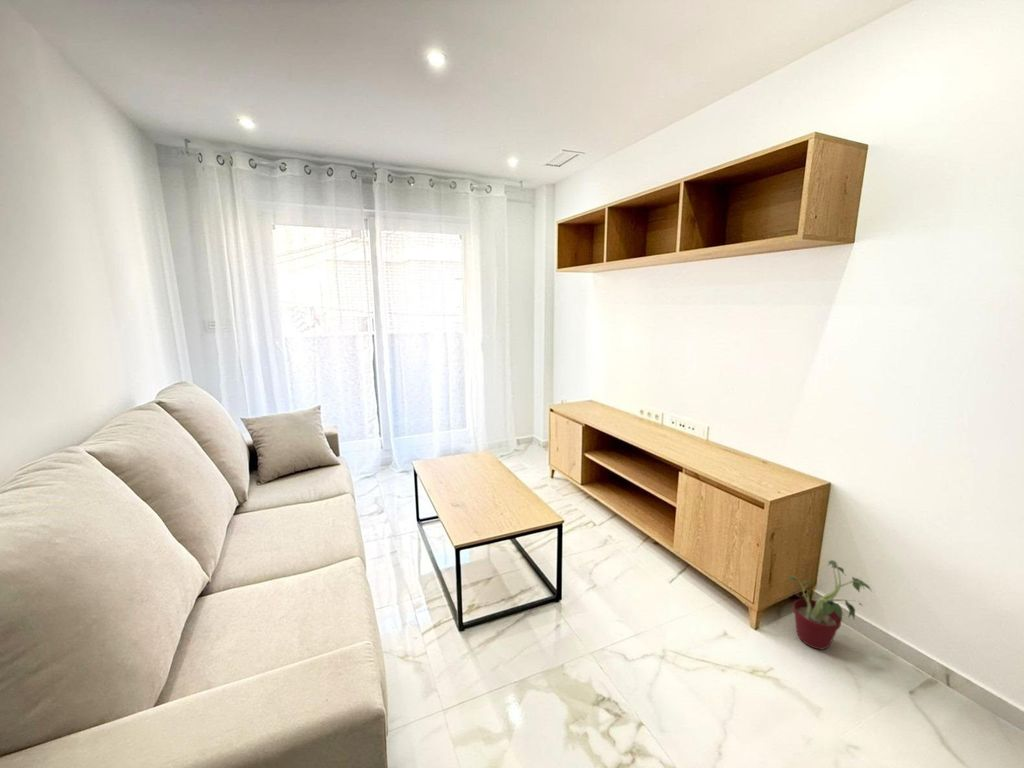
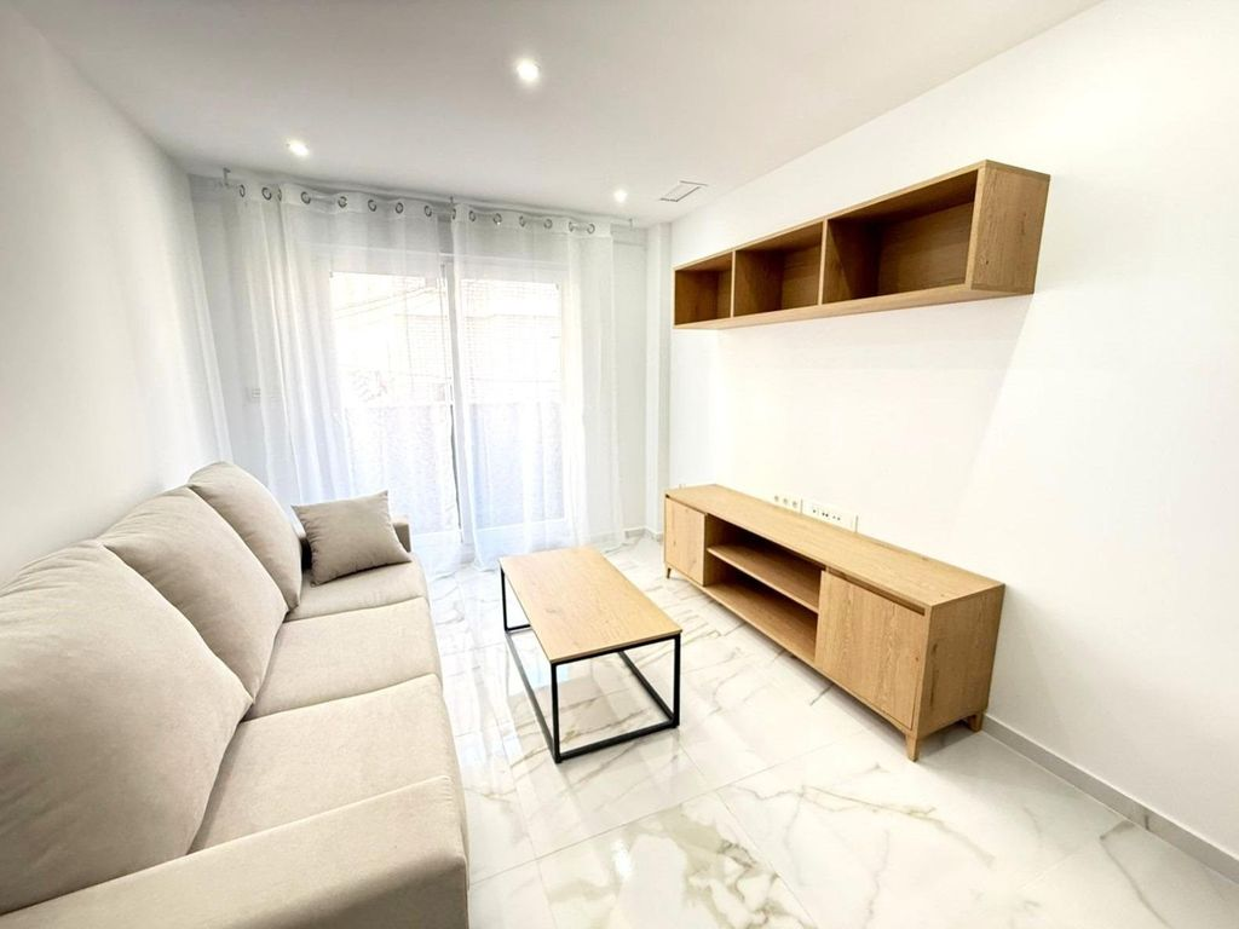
- potted plant (831, 599)
